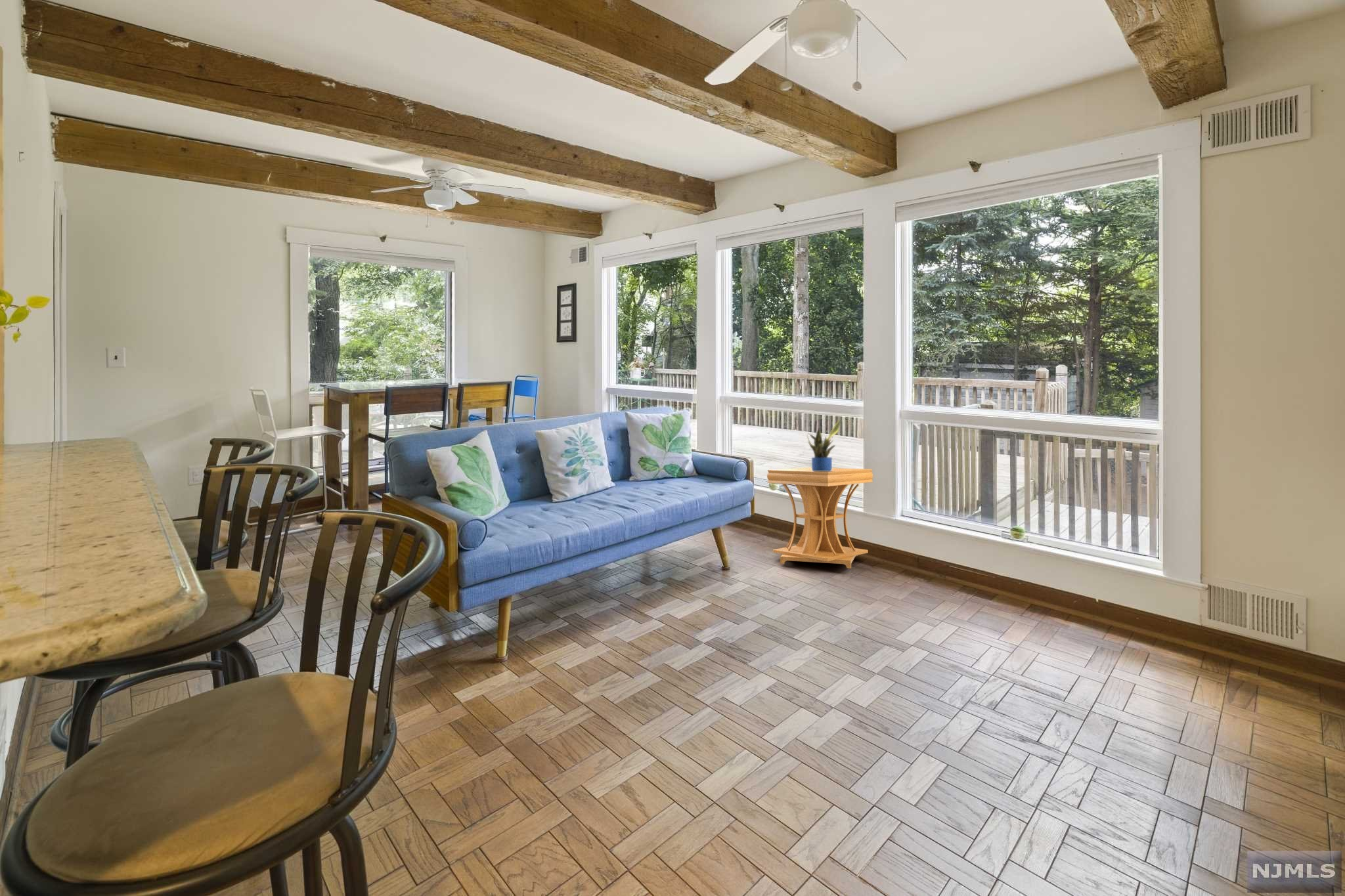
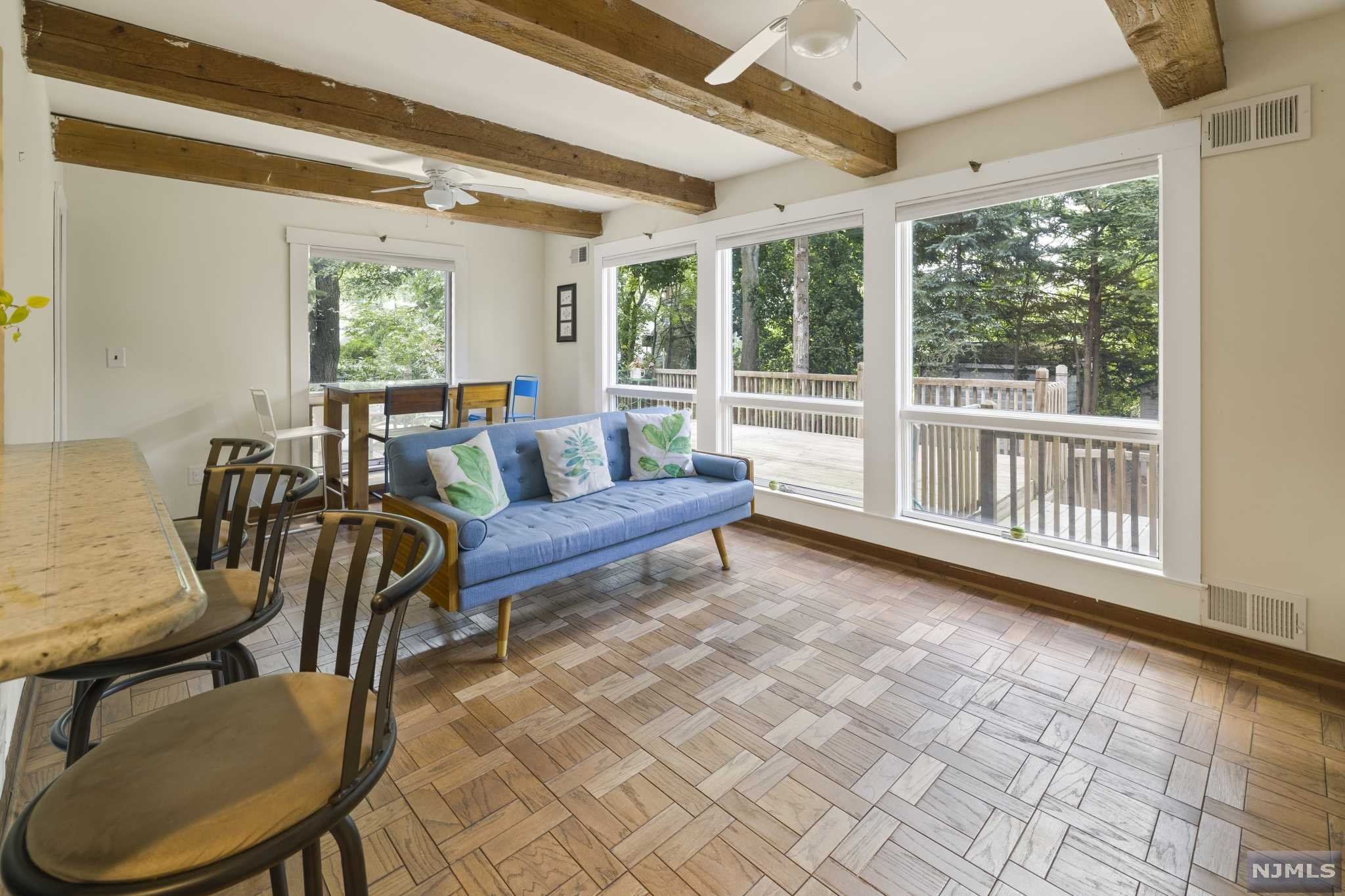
- potted plant (824, 444)
- side table (820, 515)
